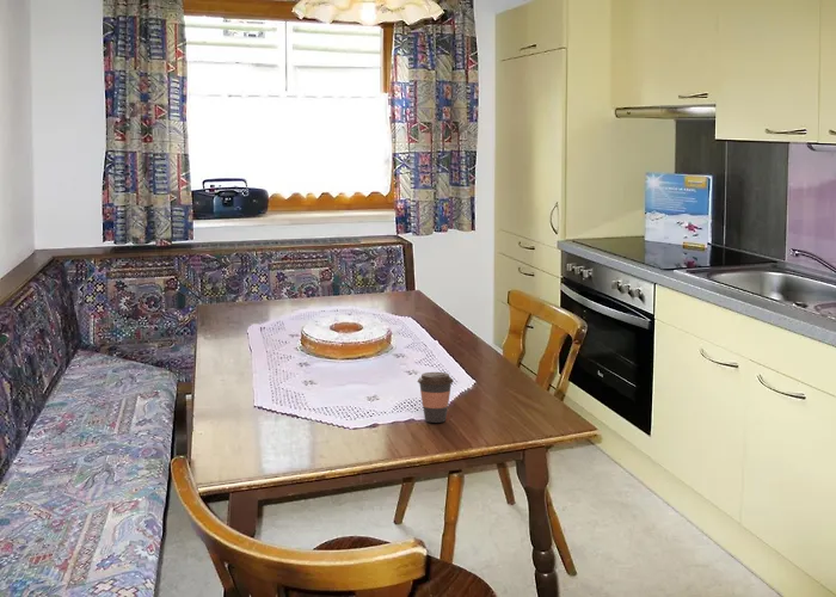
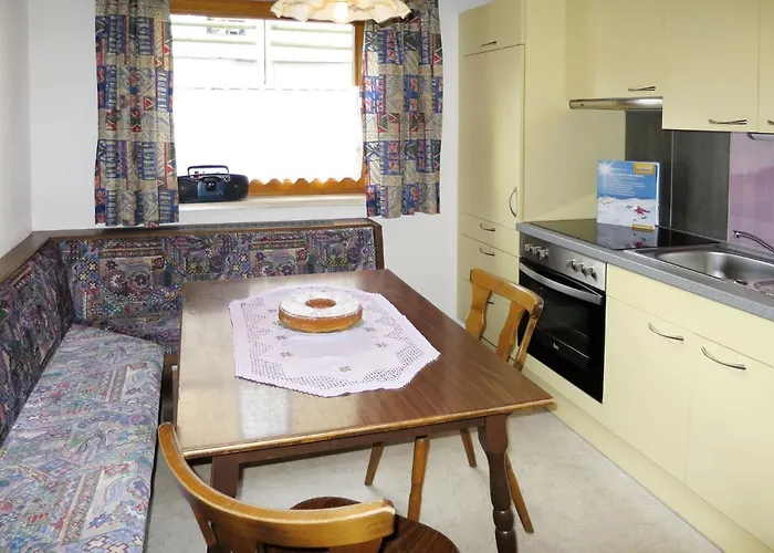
- coffee cup (435, 396)
